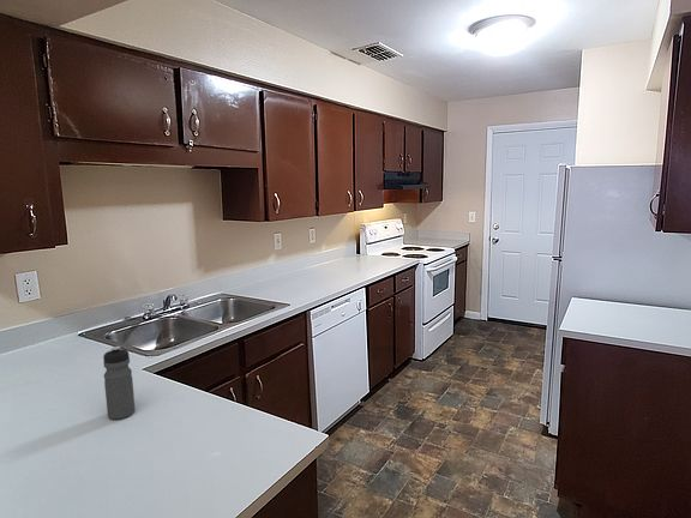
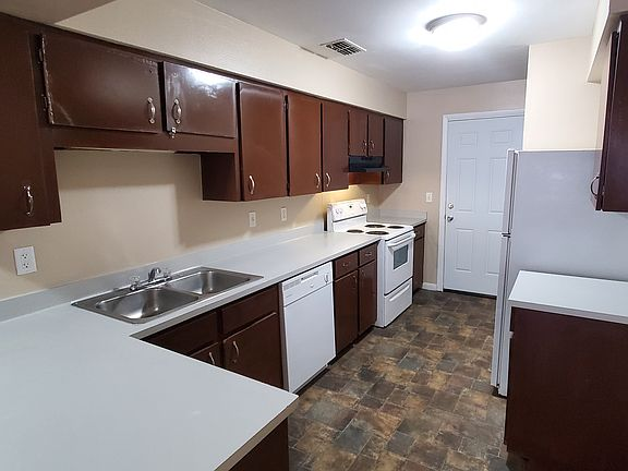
- water bottle (118, 380)
